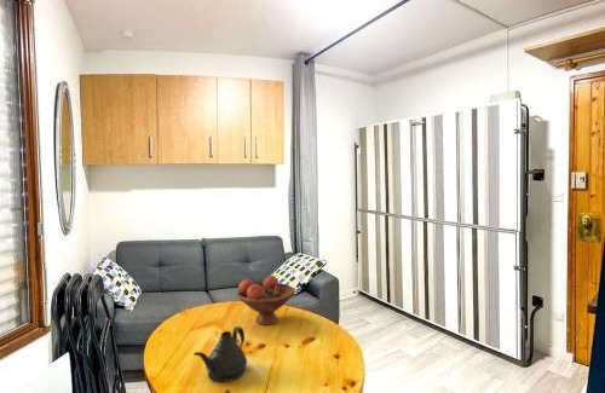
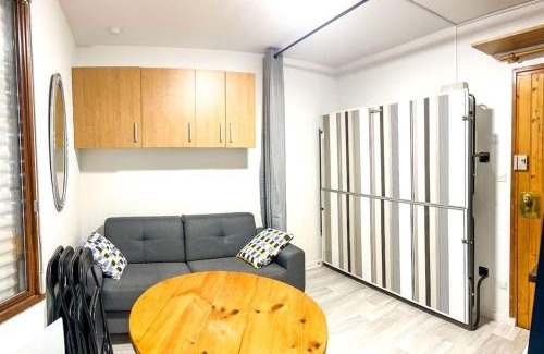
- fruit bowl (266, 300)
- teapot (220, 356)
